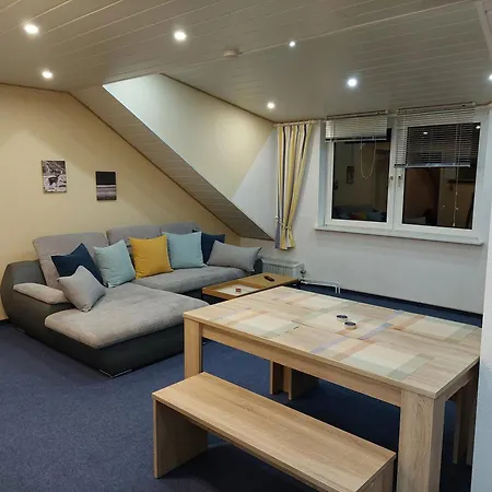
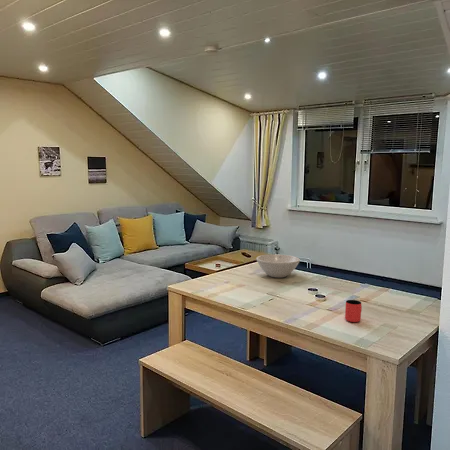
+ cup (354, 310)
+ bowl (277, 266)
